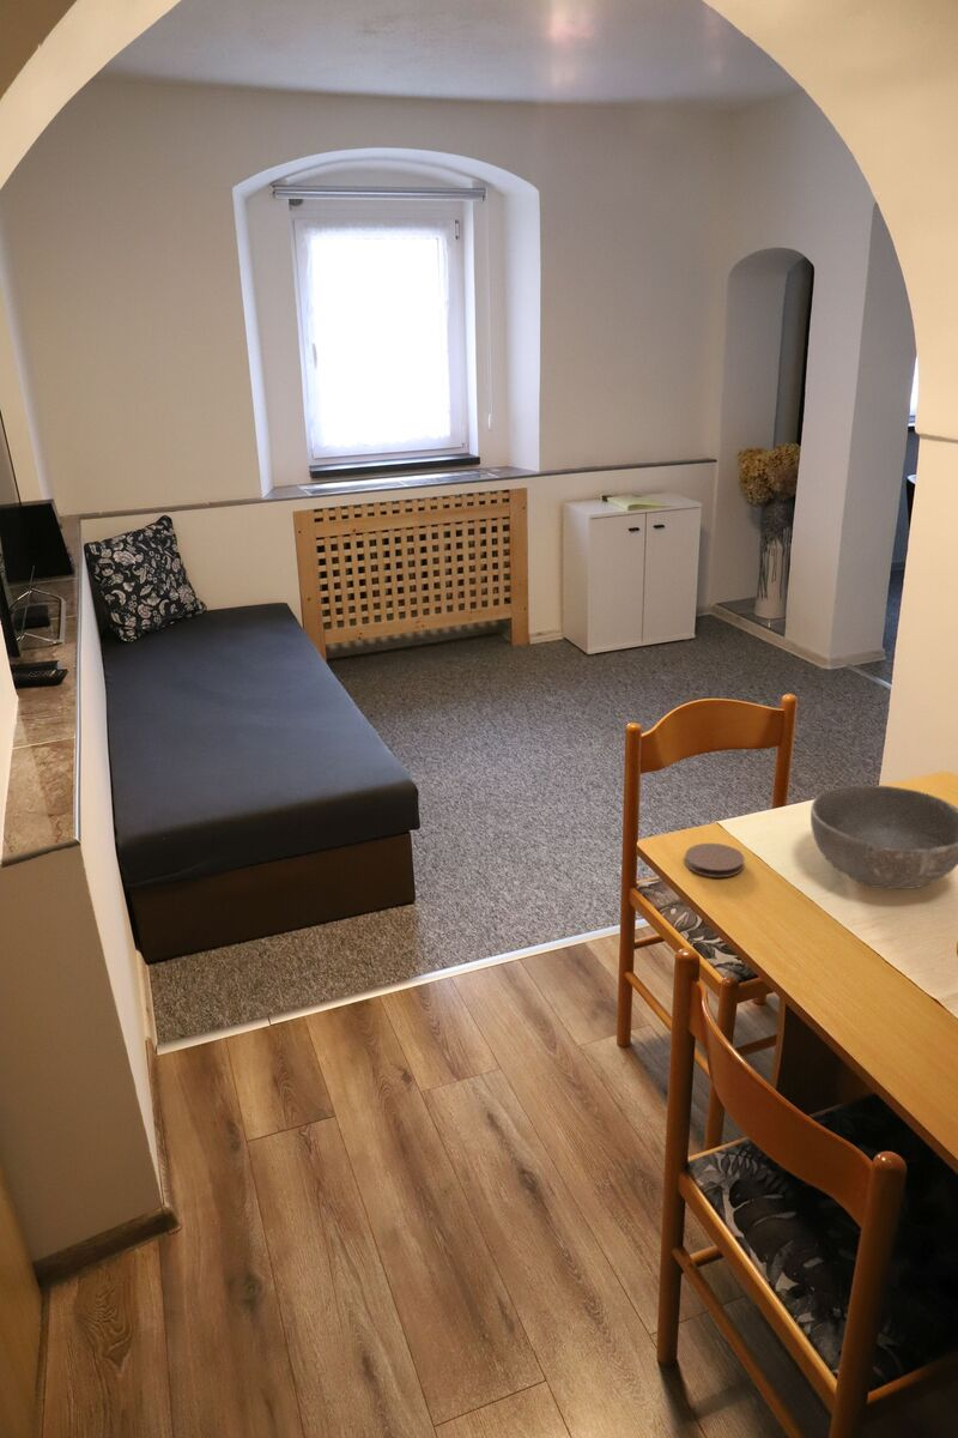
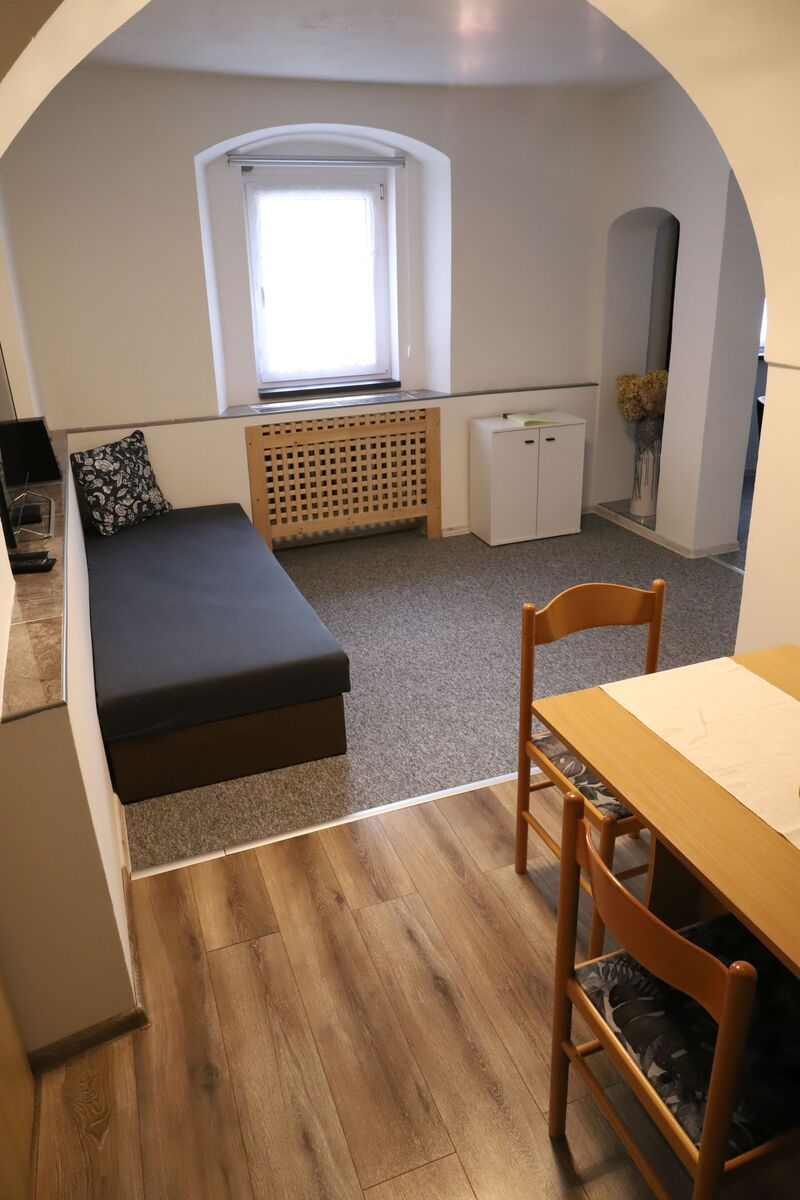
- coaster (714, 859)
- bowl (886, 845)
